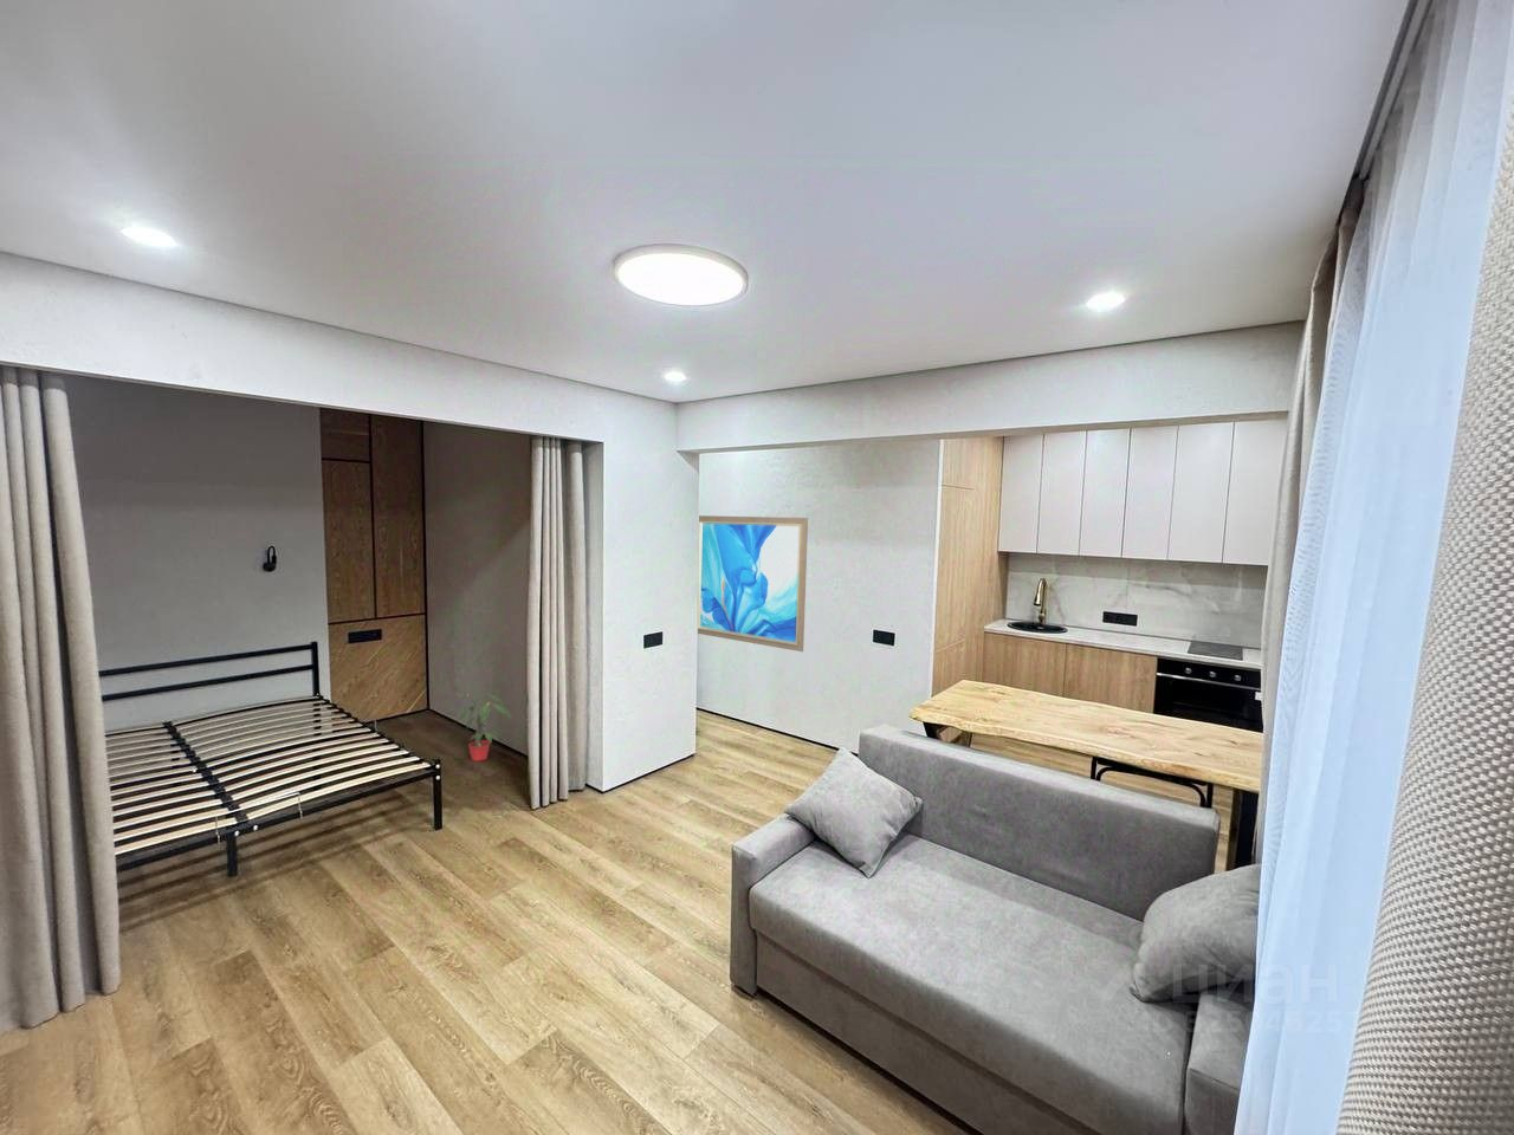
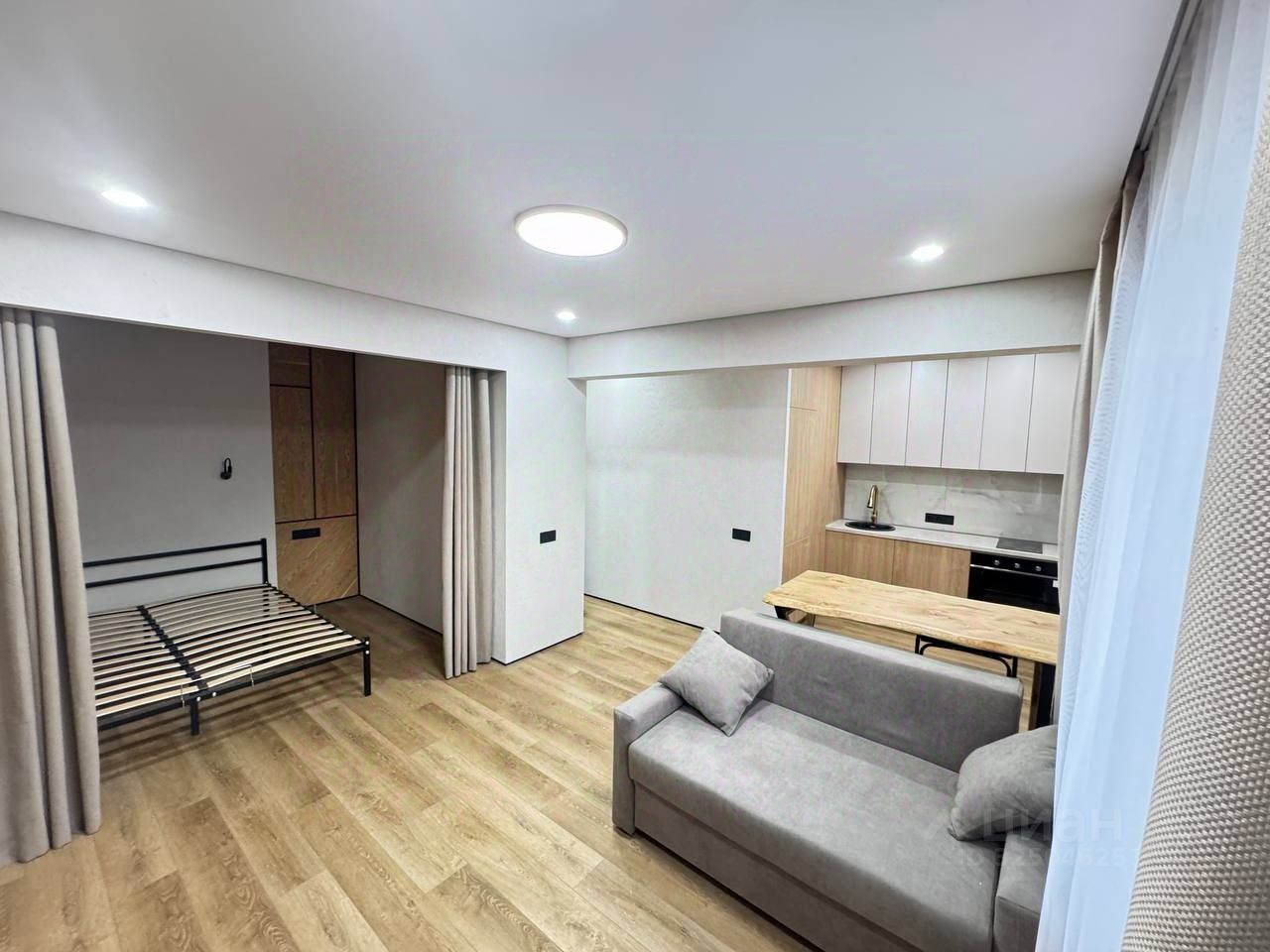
- wall art (745, 579)
- potted plant (478, 726)
